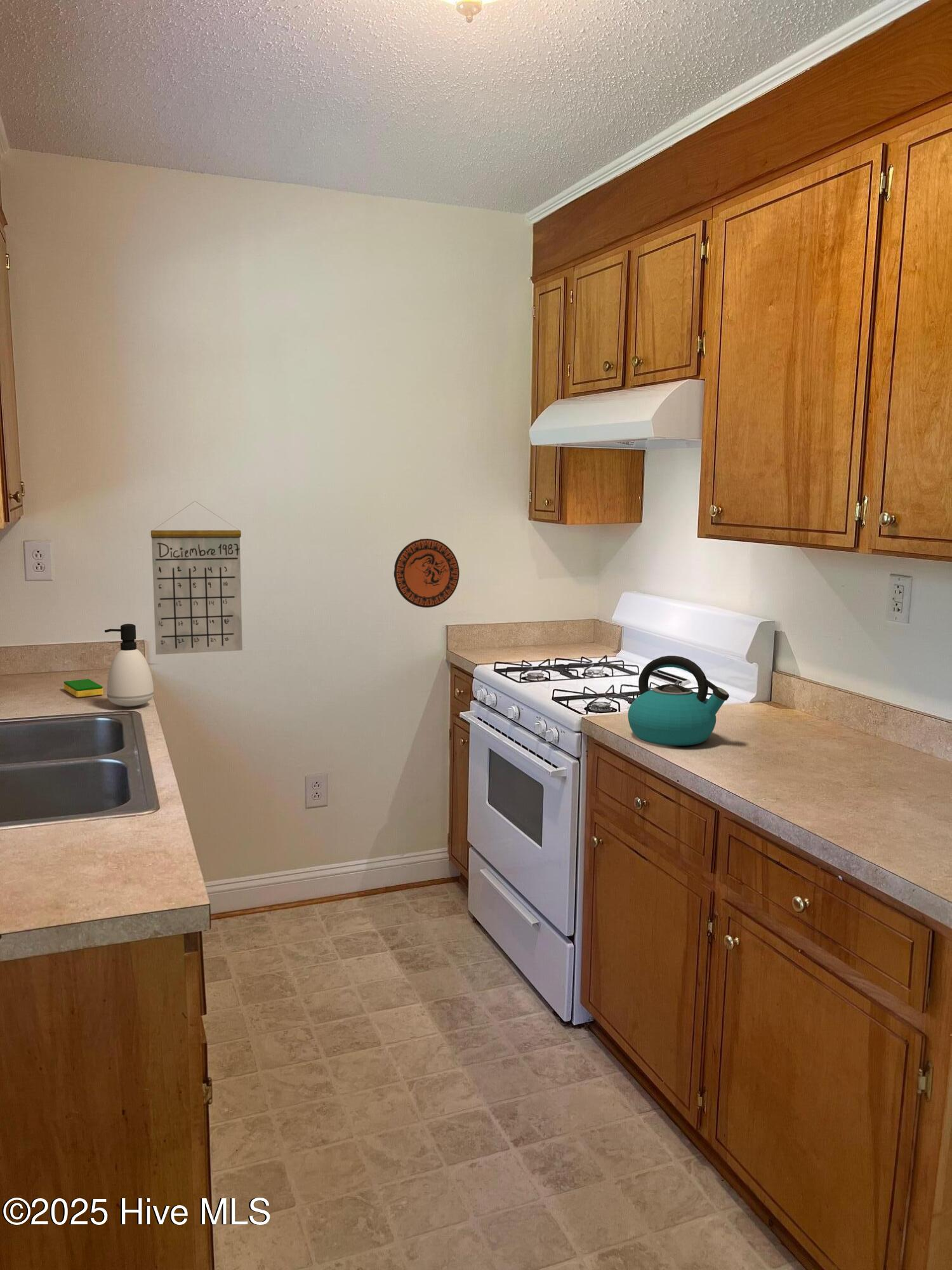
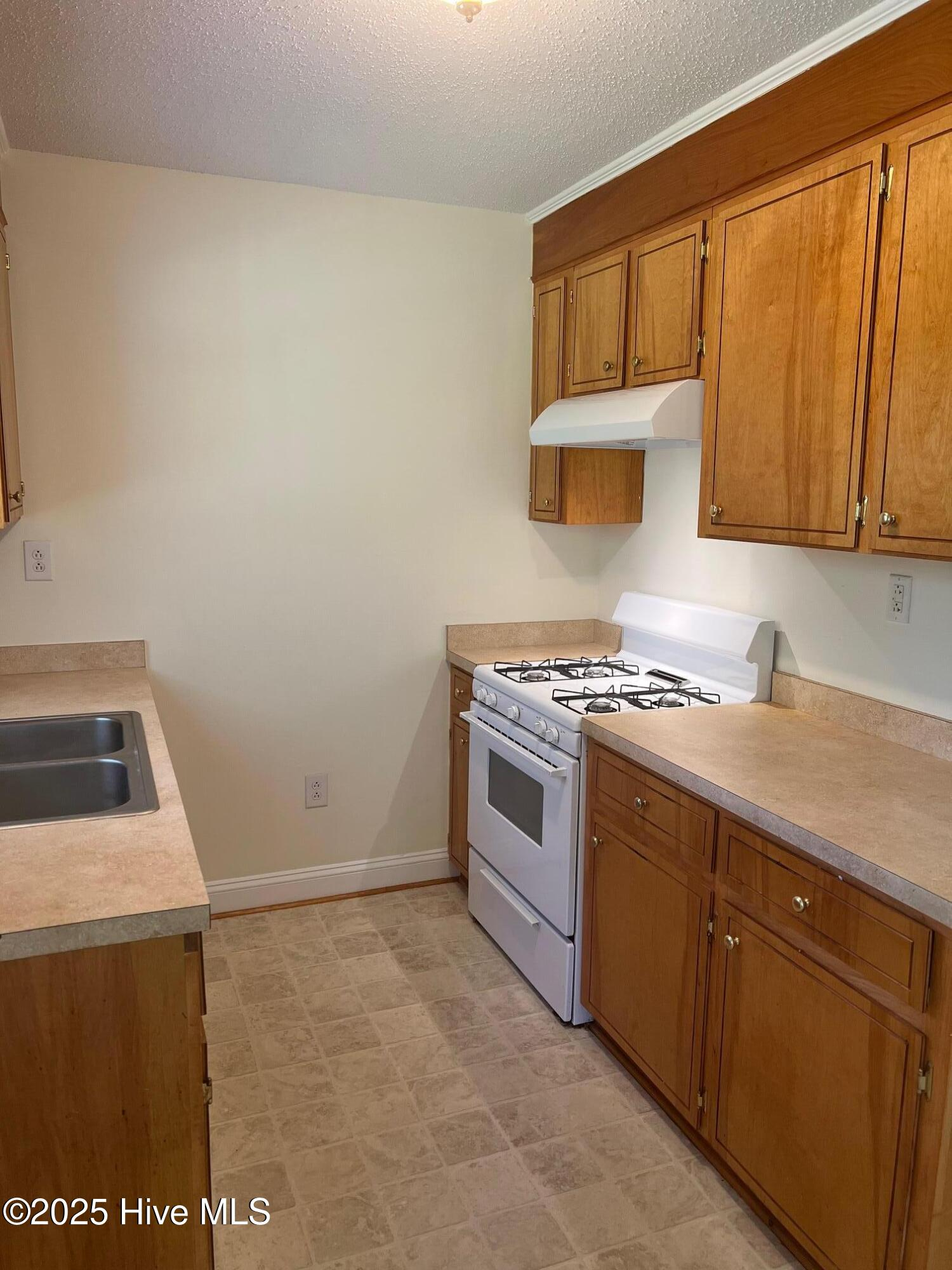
- kettle (678, 698)
- soap dispenser (128, 665)
- dish sponge (83, 688)
- decorative plate (426, 573)
- calendar (197, 577)
